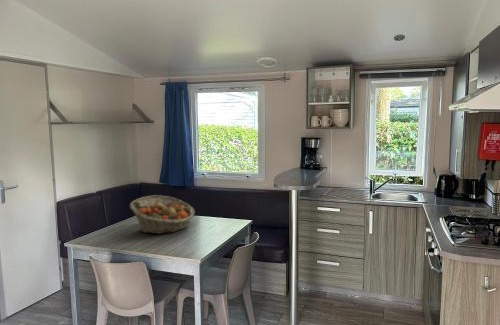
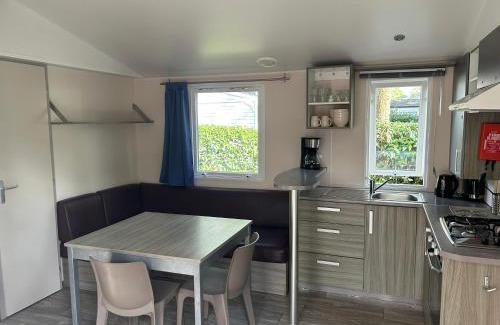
- fruit basket (163, 213)
